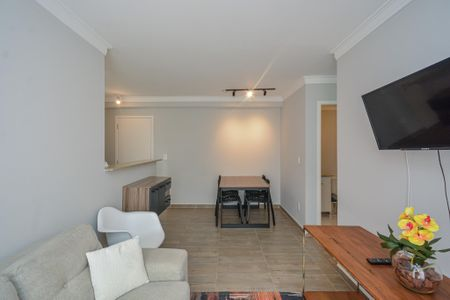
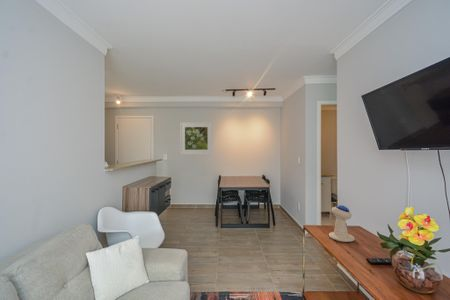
+ speaker (341, 221)
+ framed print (196, 138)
